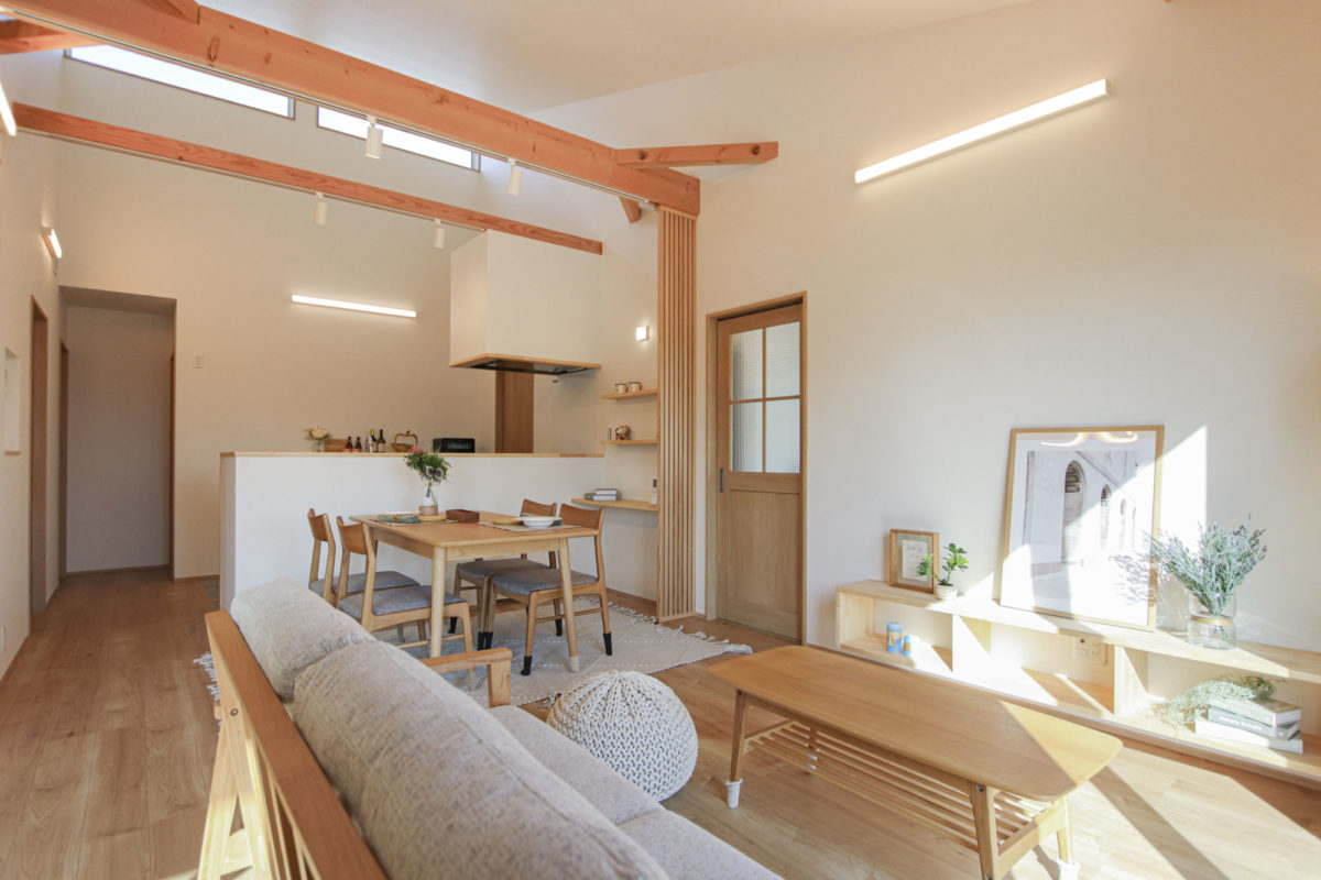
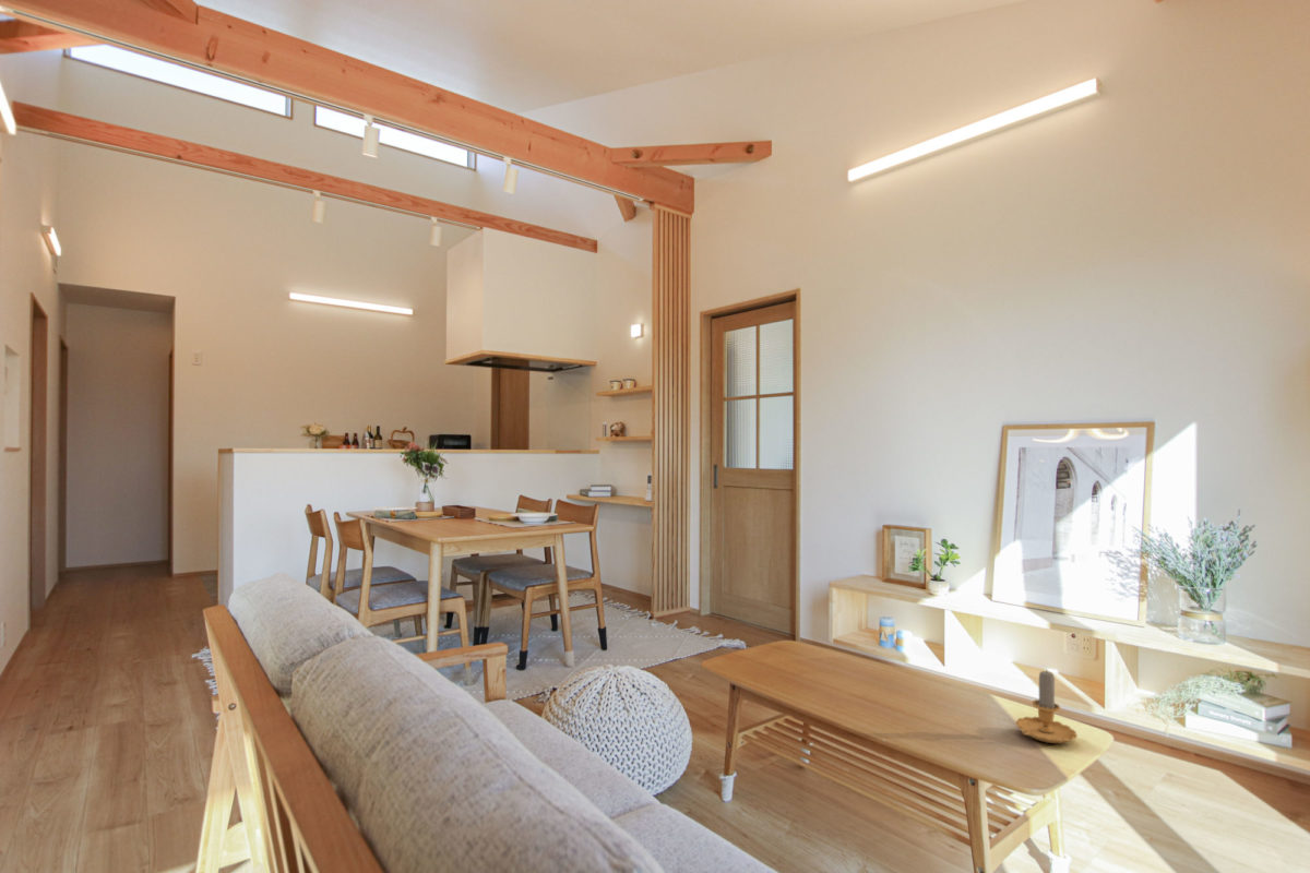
+ candle (1041, 704)
